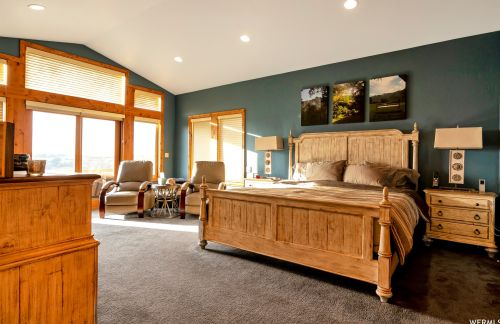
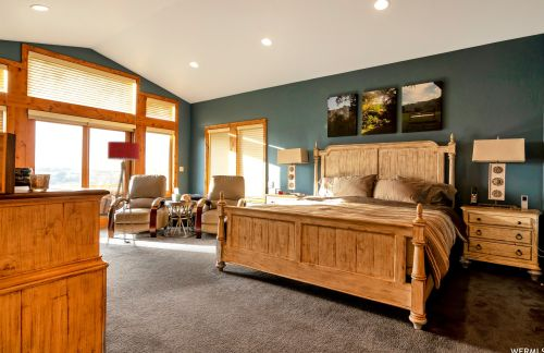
+ floor lamp (123, 193)
